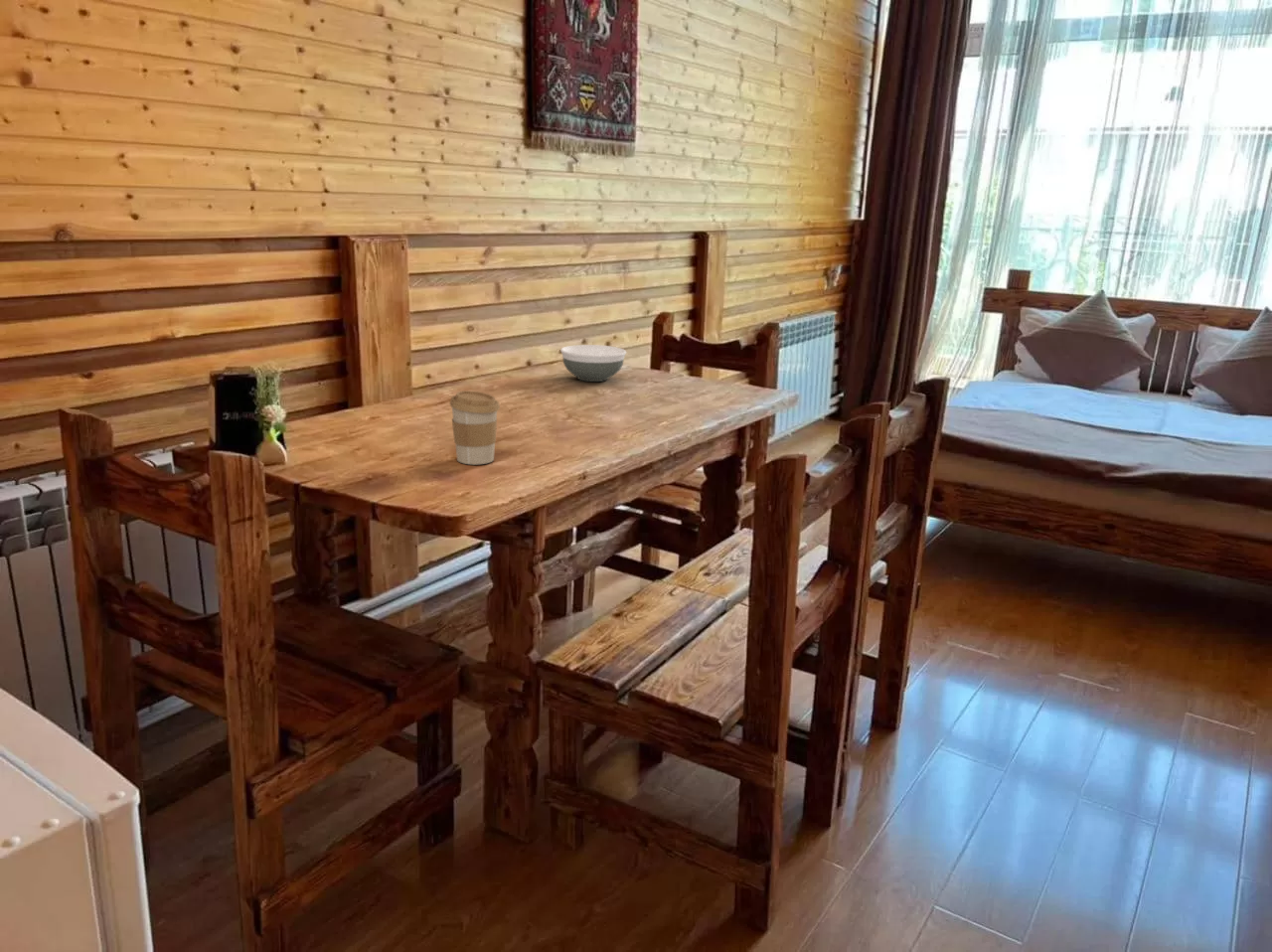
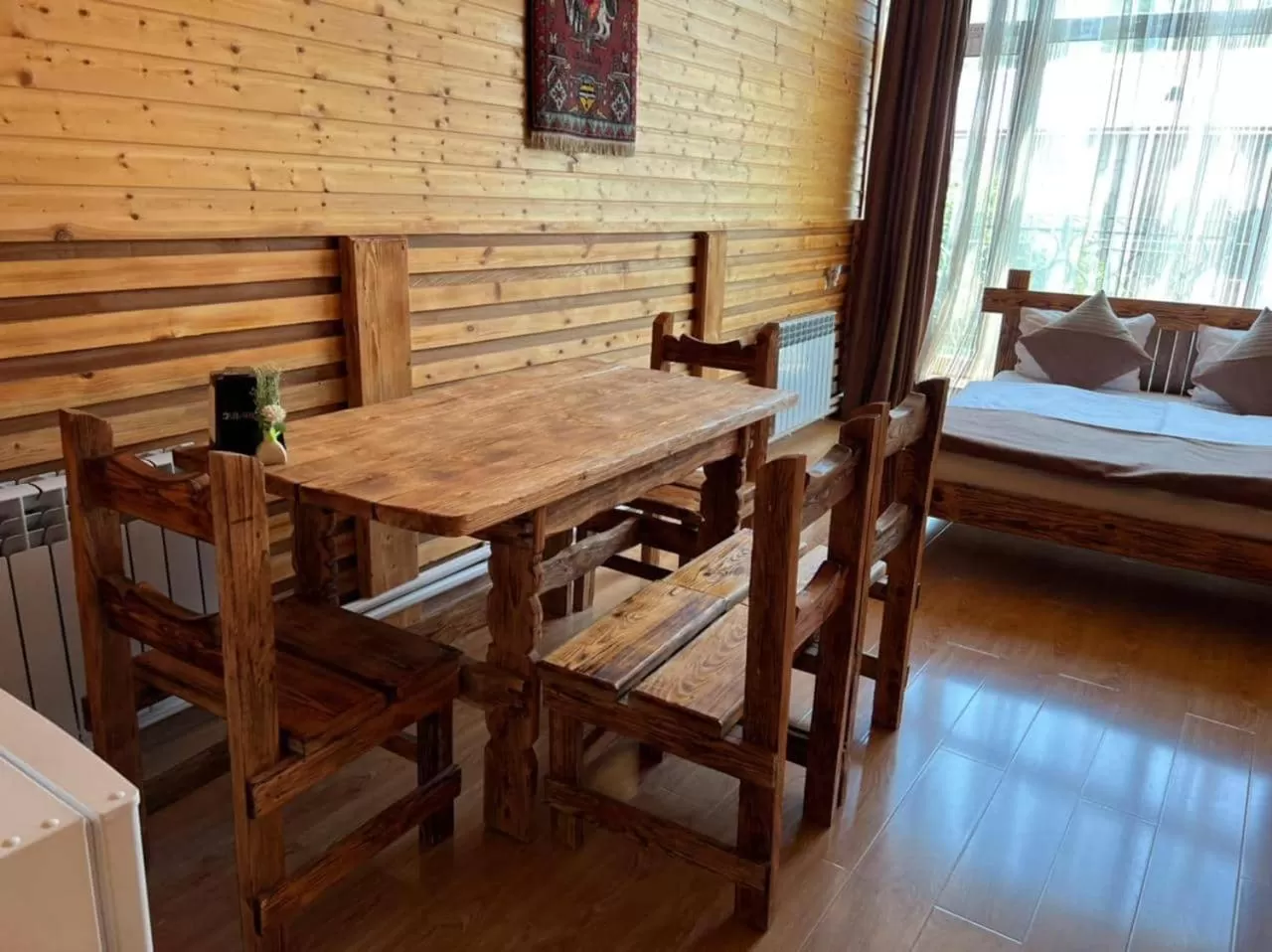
- coffee cup (475, 426)
- bowl (592, 364)
